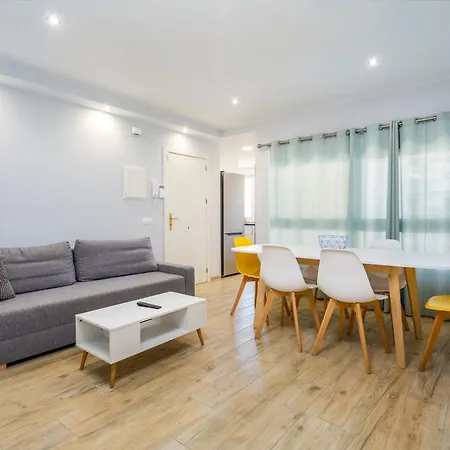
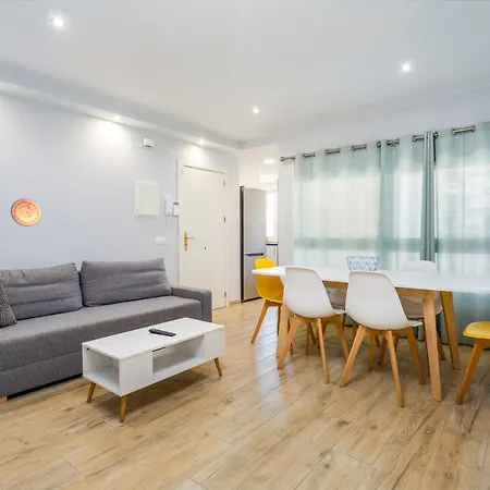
+ decorative plate (26, 212)
